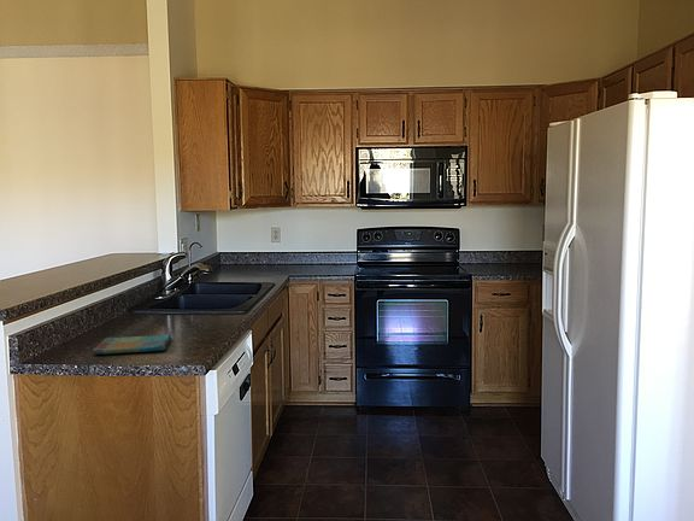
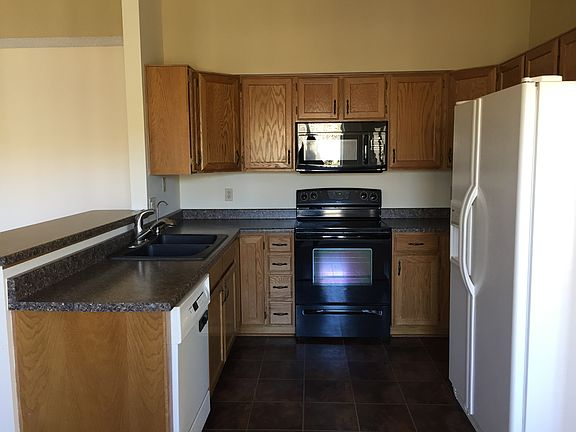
- dish towel (134, 343)
